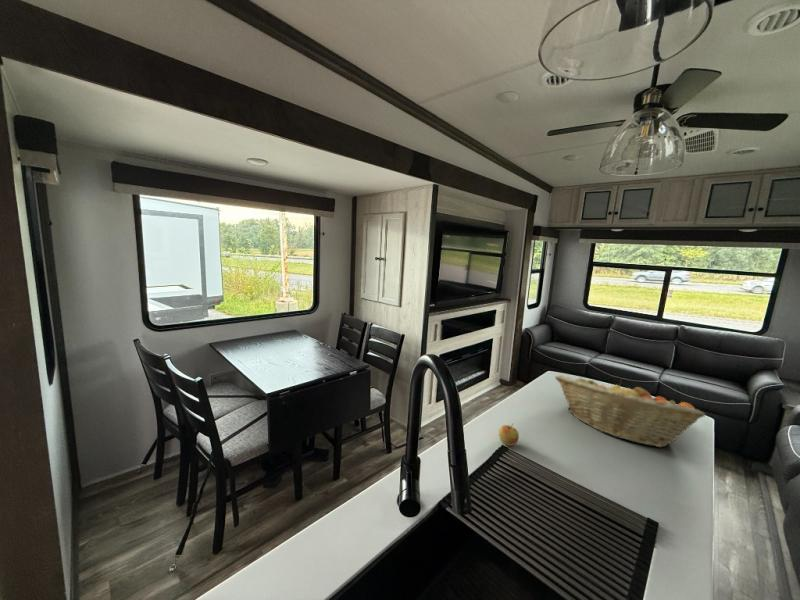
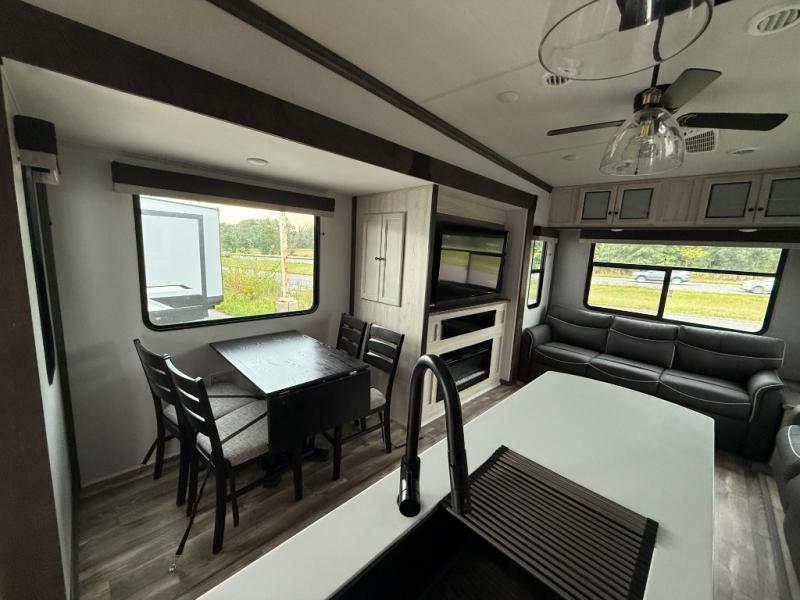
- apple (508, 433)
- fruit basket (619, 402)
